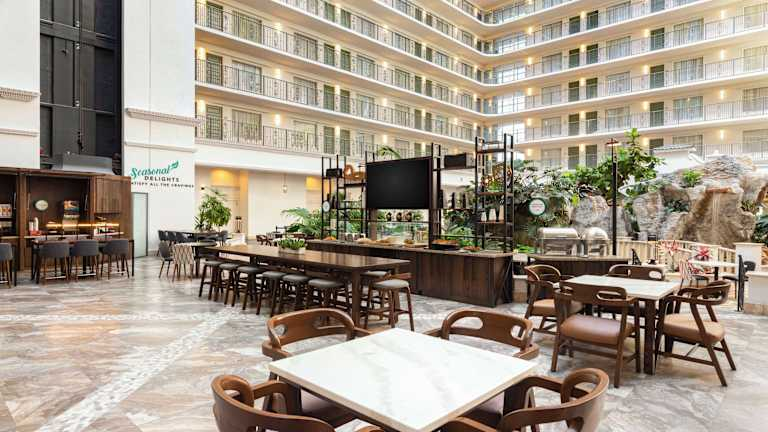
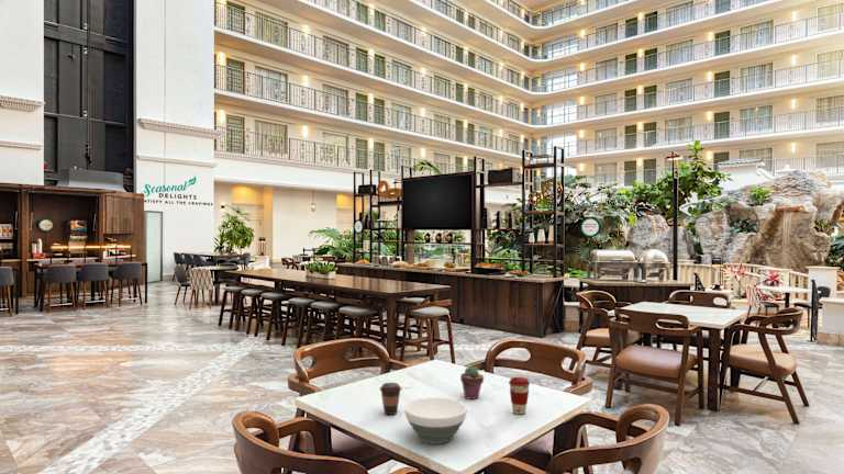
+ potted succulent (471, 381)
+ bowl (435, 421)
+ coffee cup (390, 398)
+ coffee cup (519, 395)
